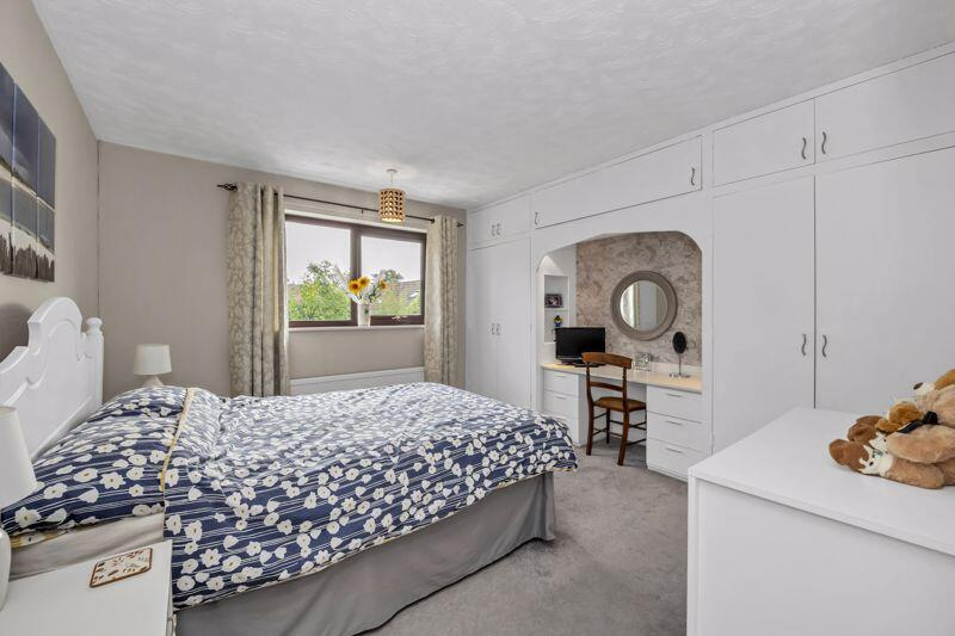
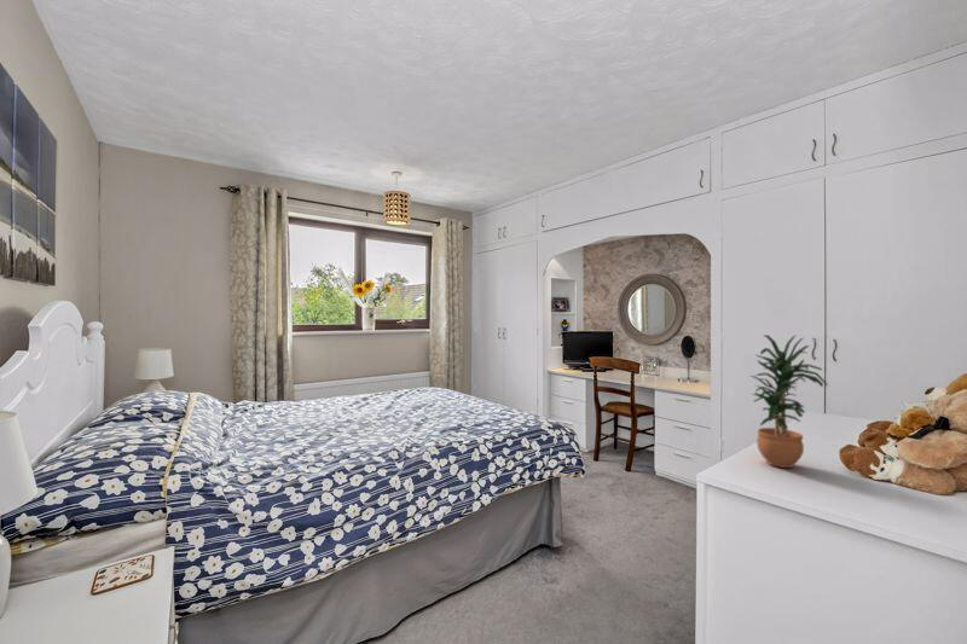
+ potted plant (786, 400)
